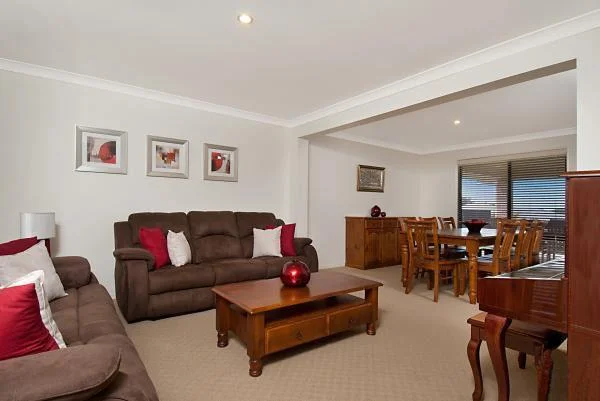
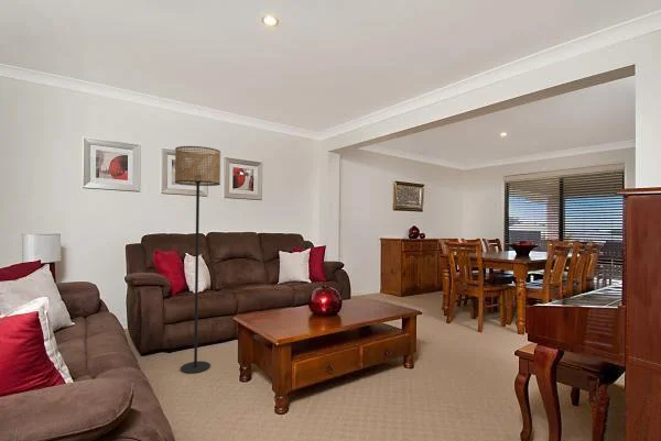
+ floor lamp (196, 258)
